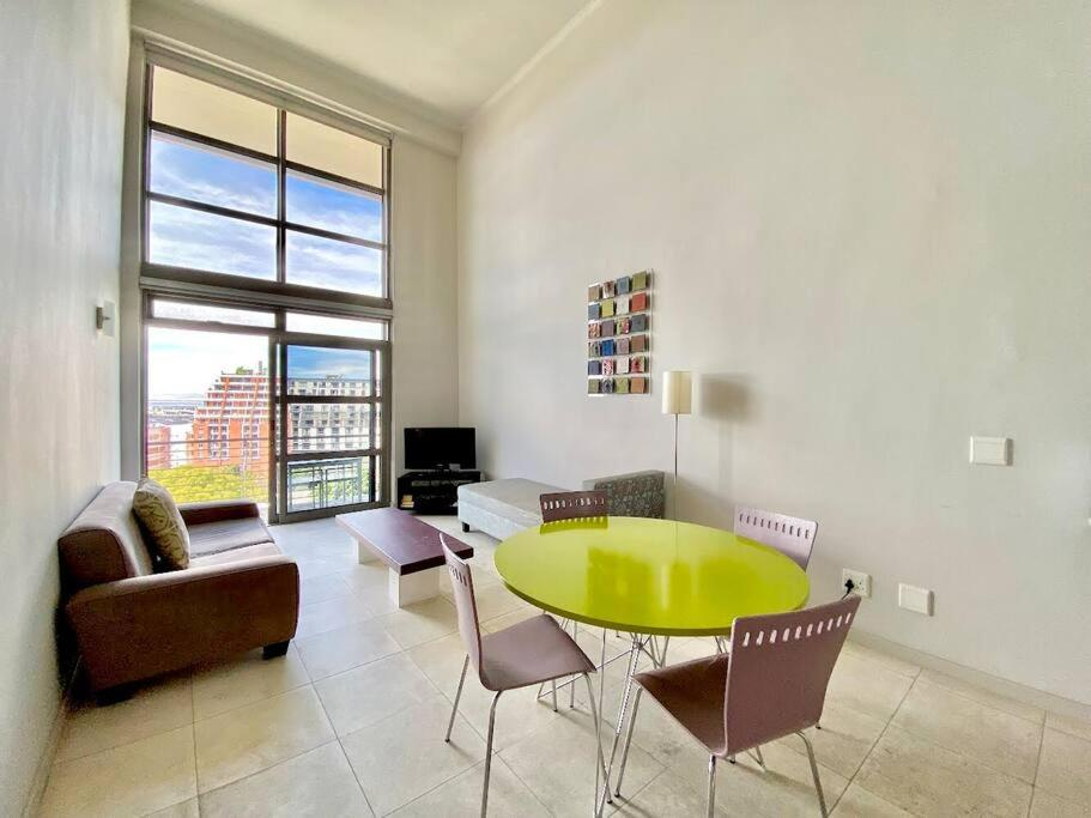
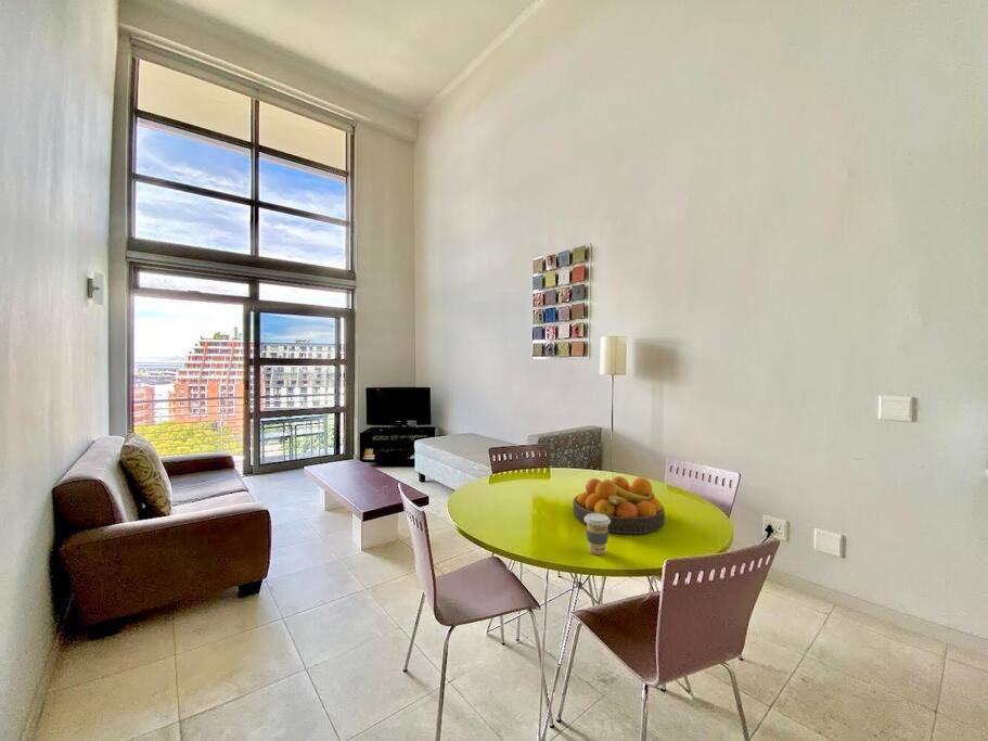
+ fruit bowl (617, 497)
+ coffee cup (596, 534)
